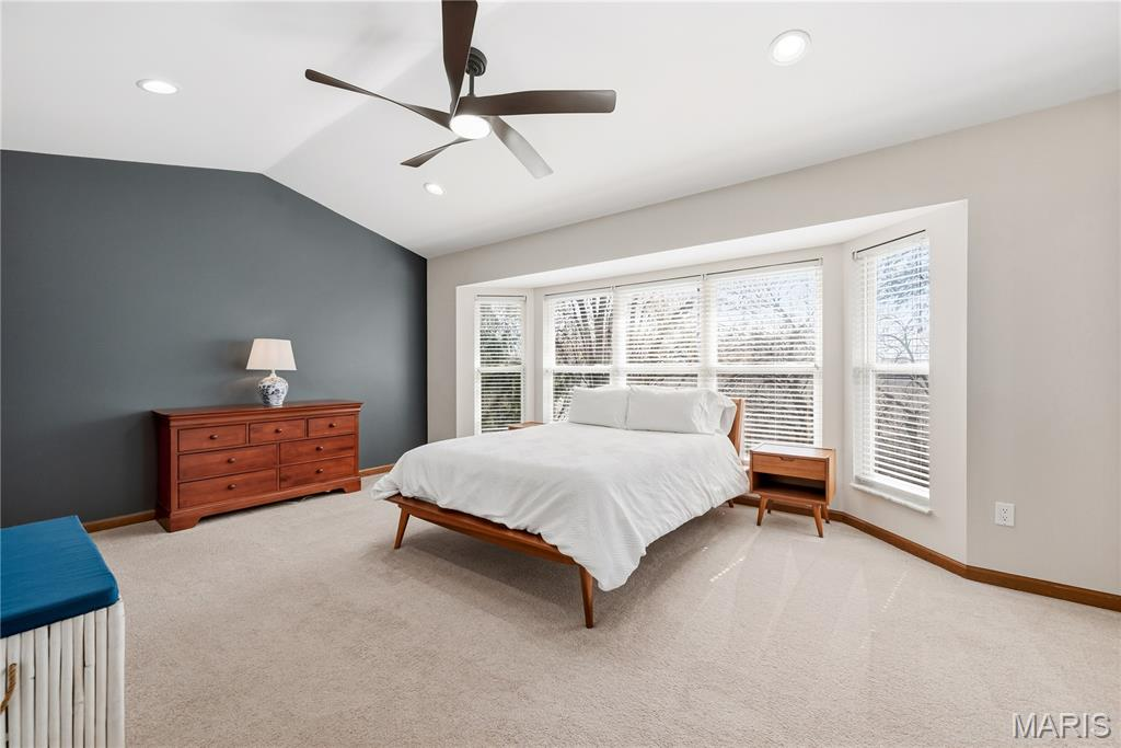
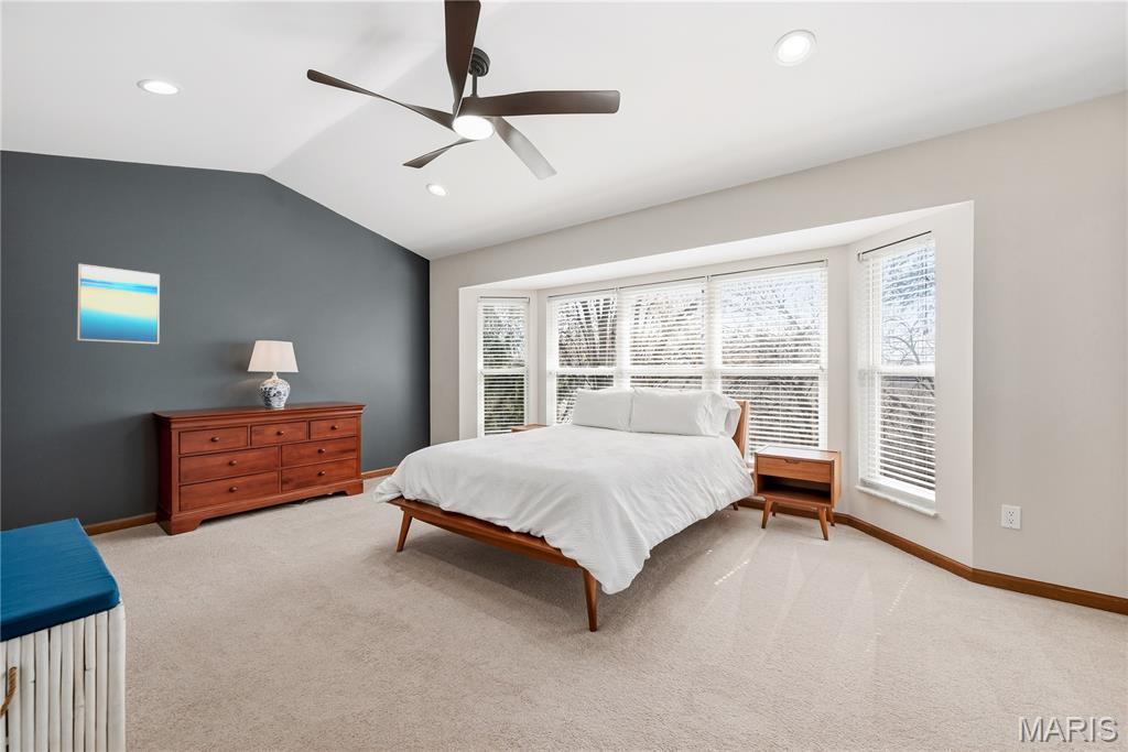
+ wall art (120, 305)
